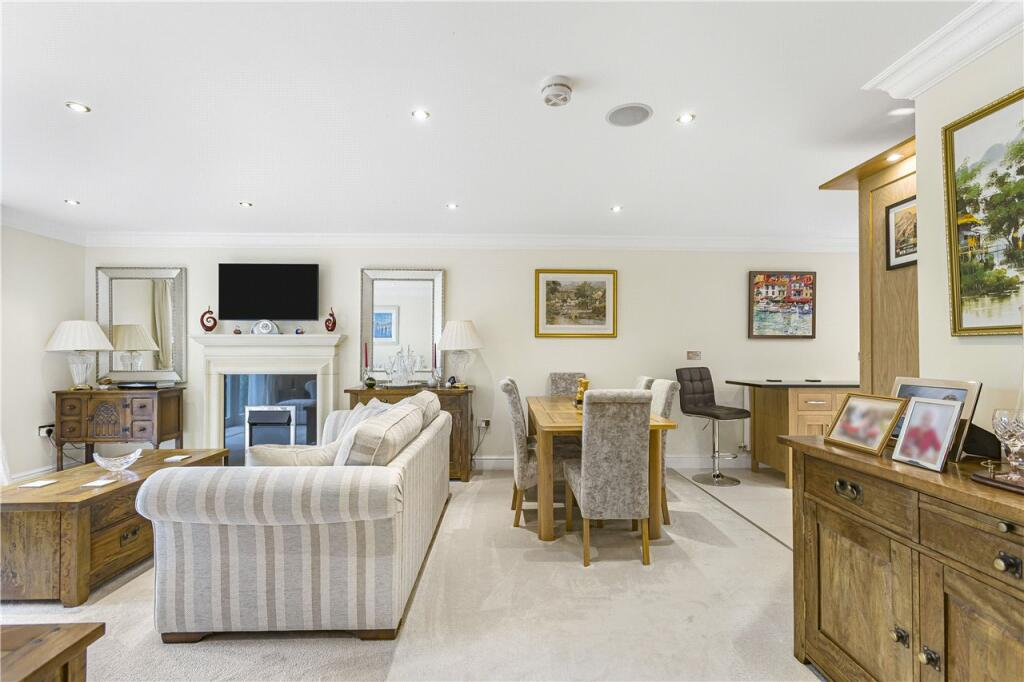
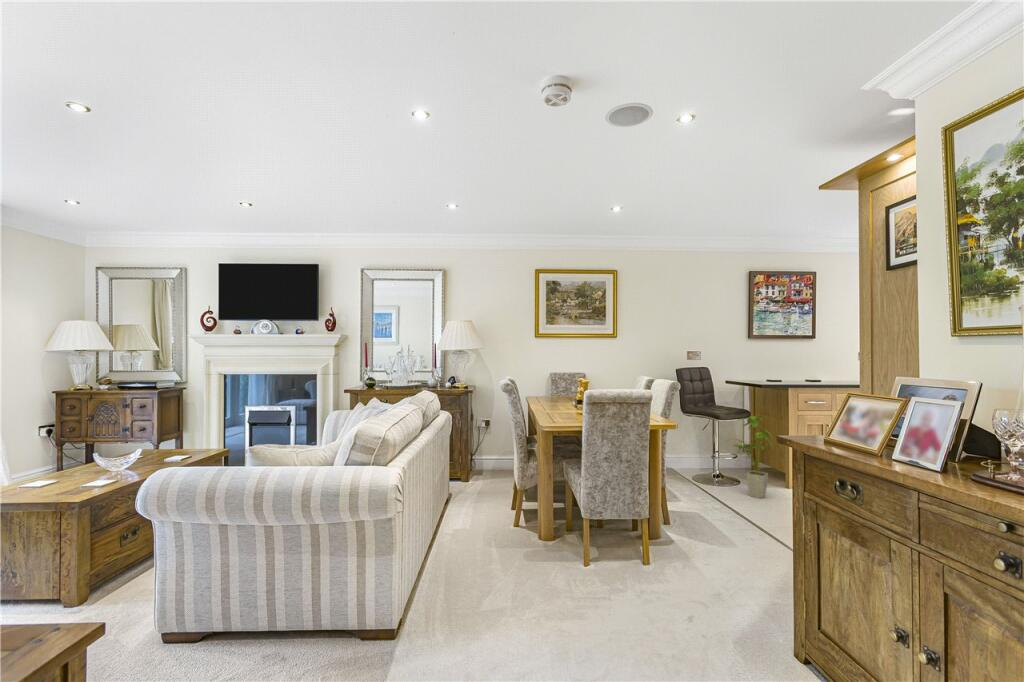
+ house plant (751, 455)
